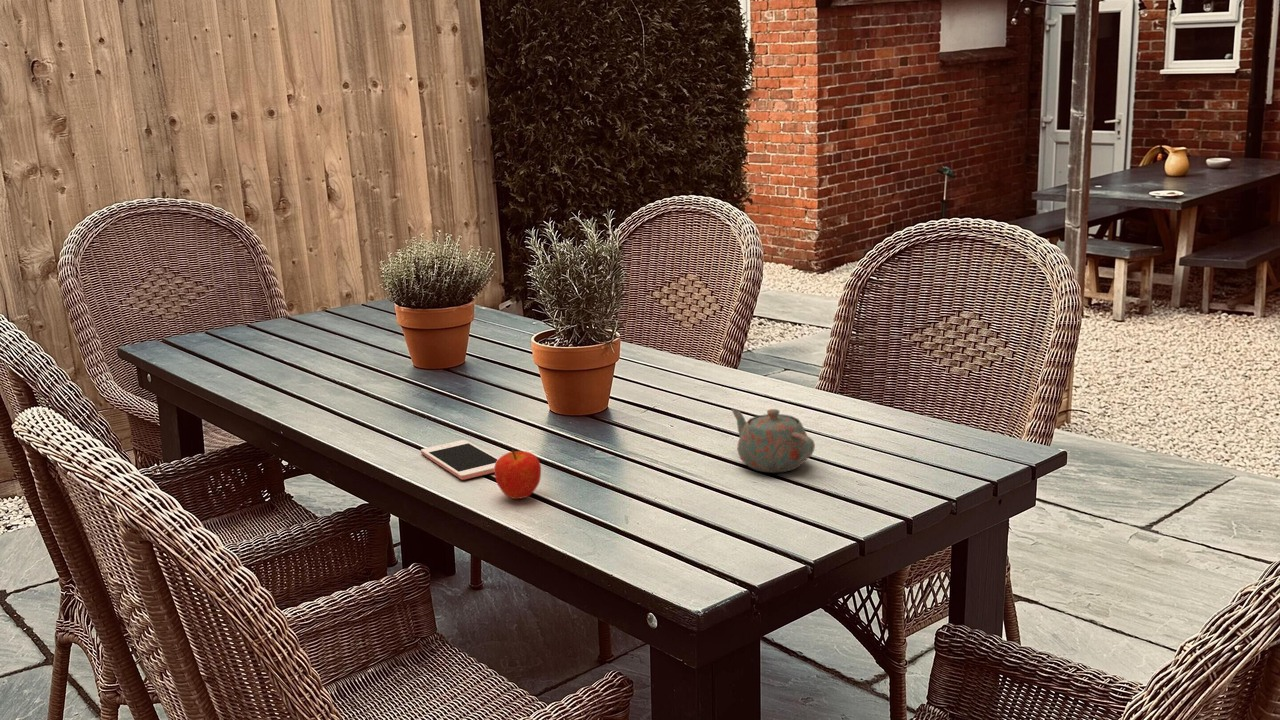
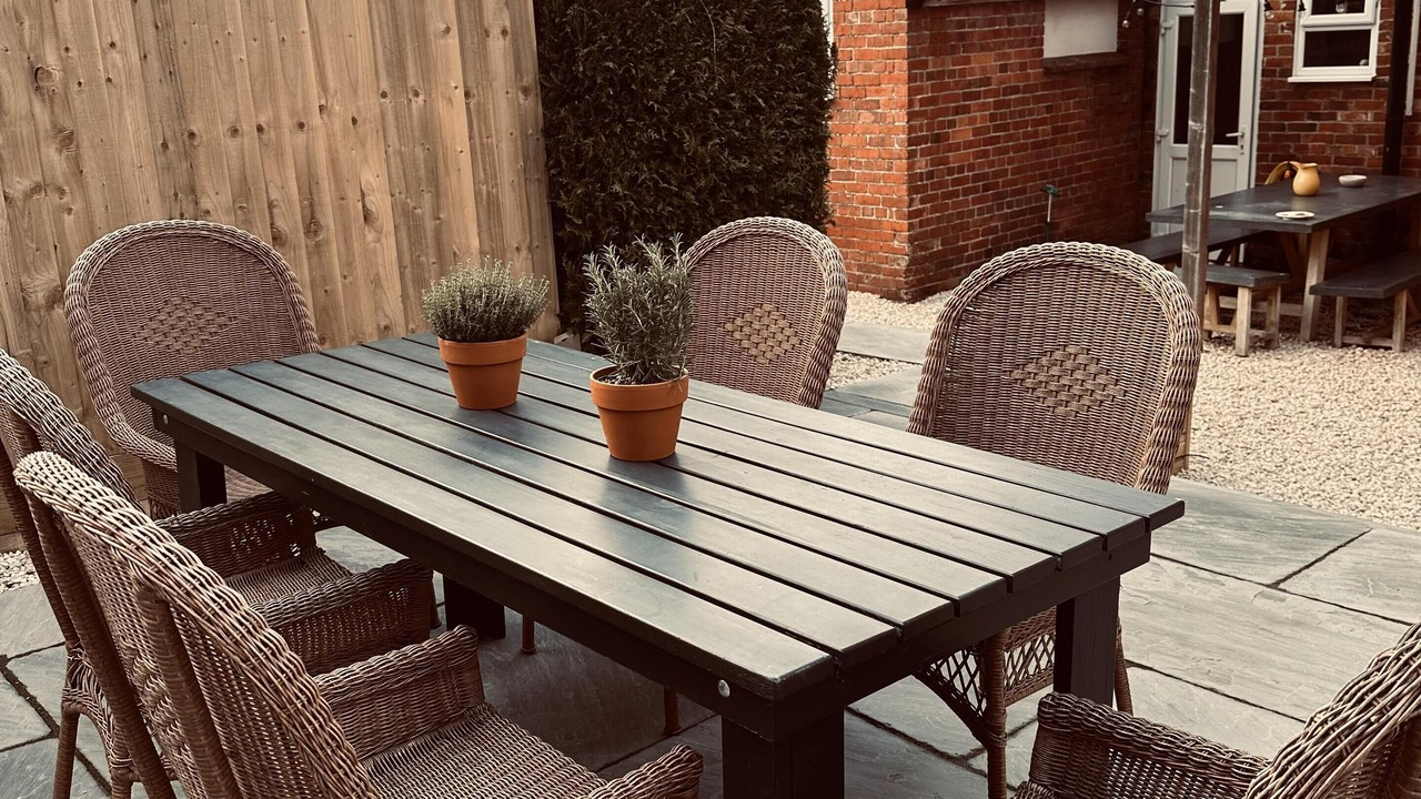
- teapot (771, 436)
- cell phone (463, 458)
- fruit (517, 473)
